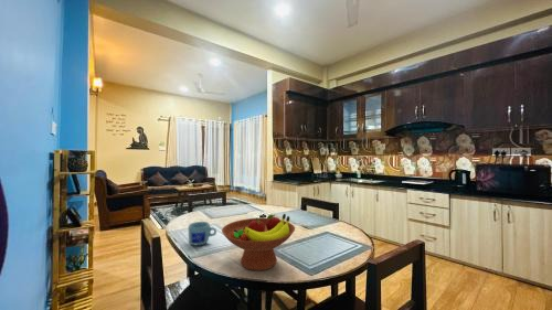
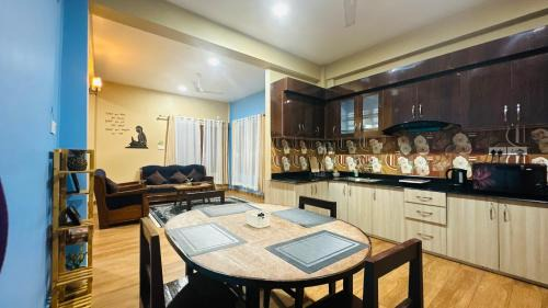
- fruit bowl (258, 238)
- mug (202, 233)
